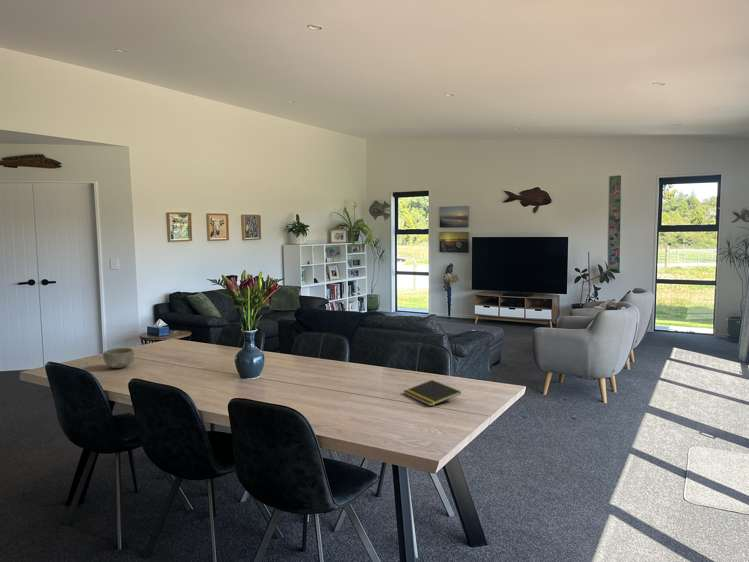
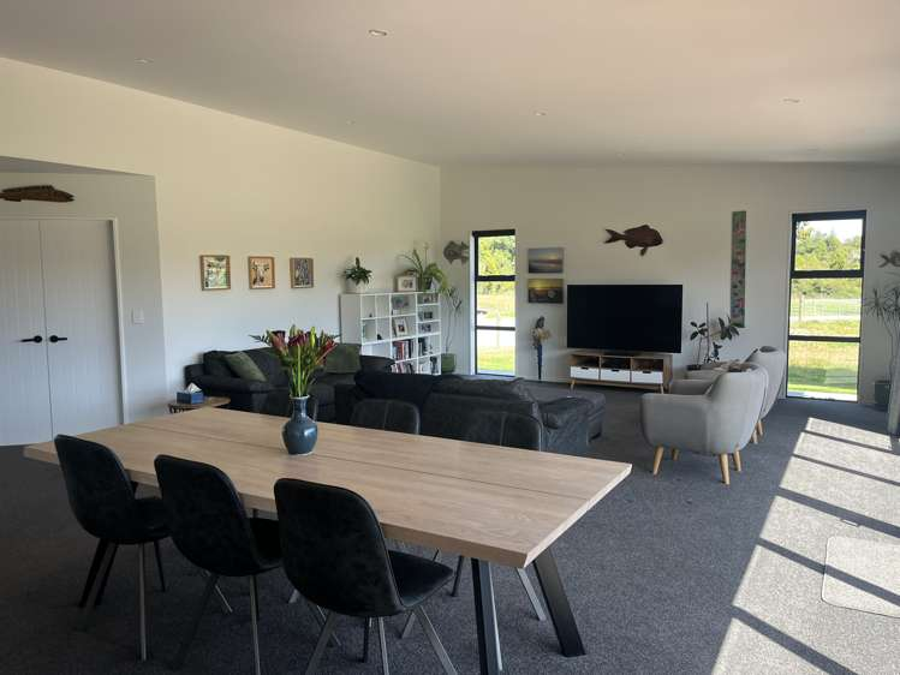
- bowl (119, 358)
- notepad (431, 392)
